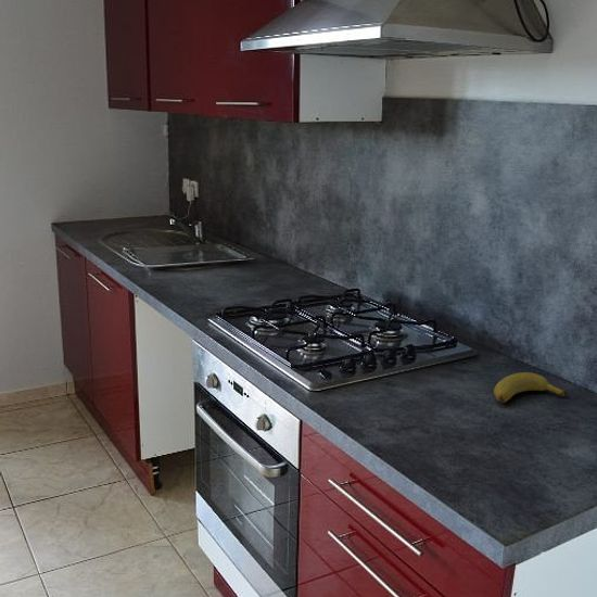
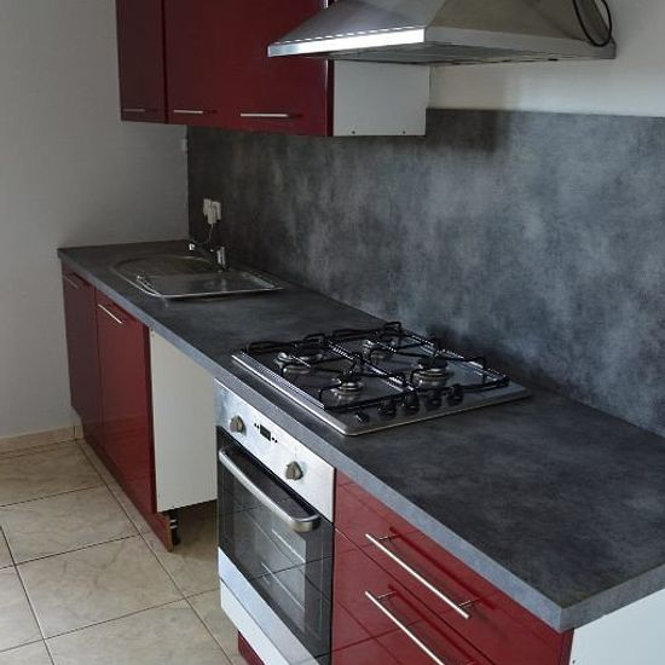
- banana (524, 389)
